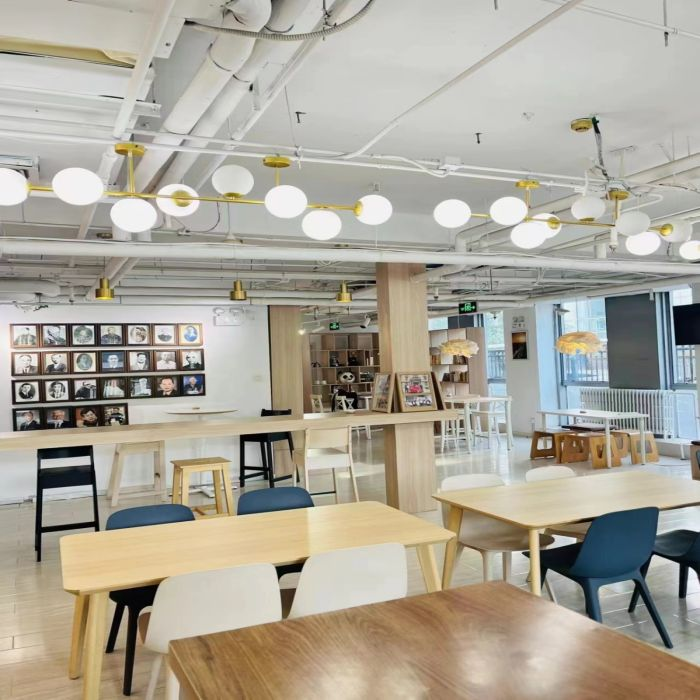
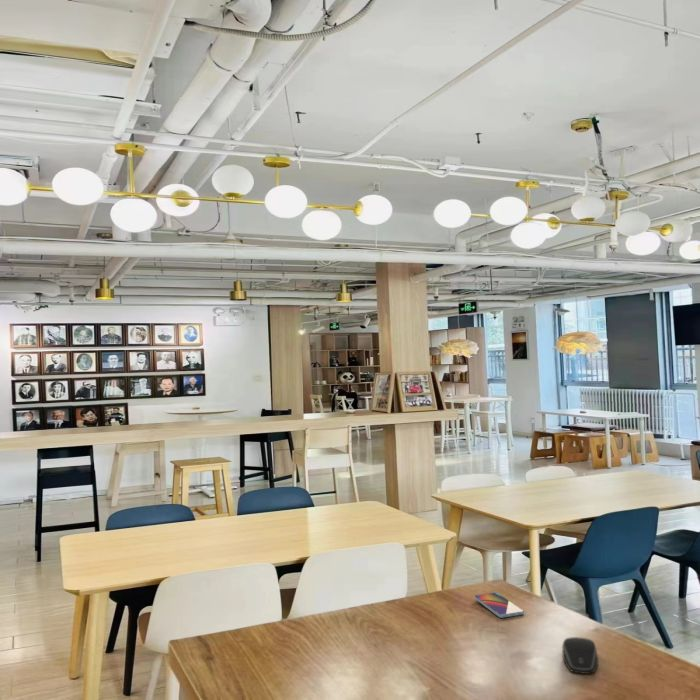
+ smartphone (498, 604)
+ computer mouse (579, 651)
